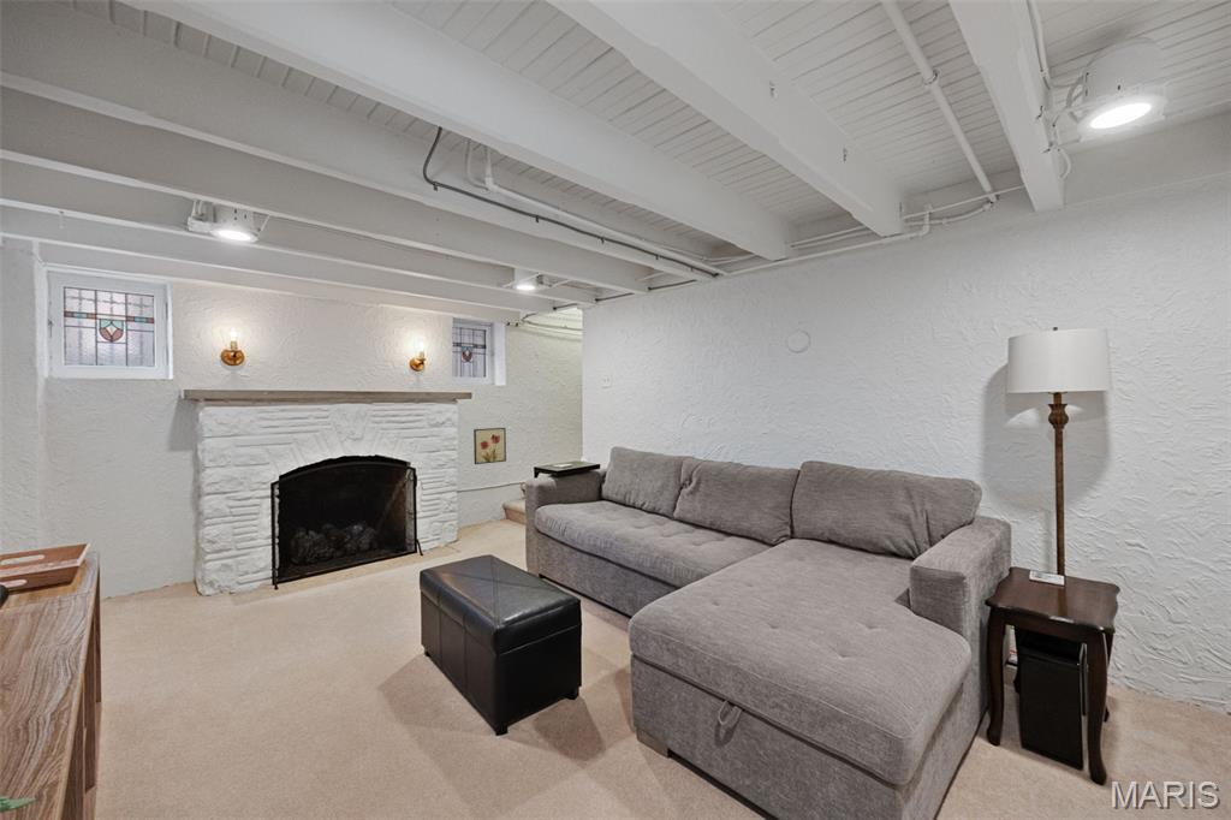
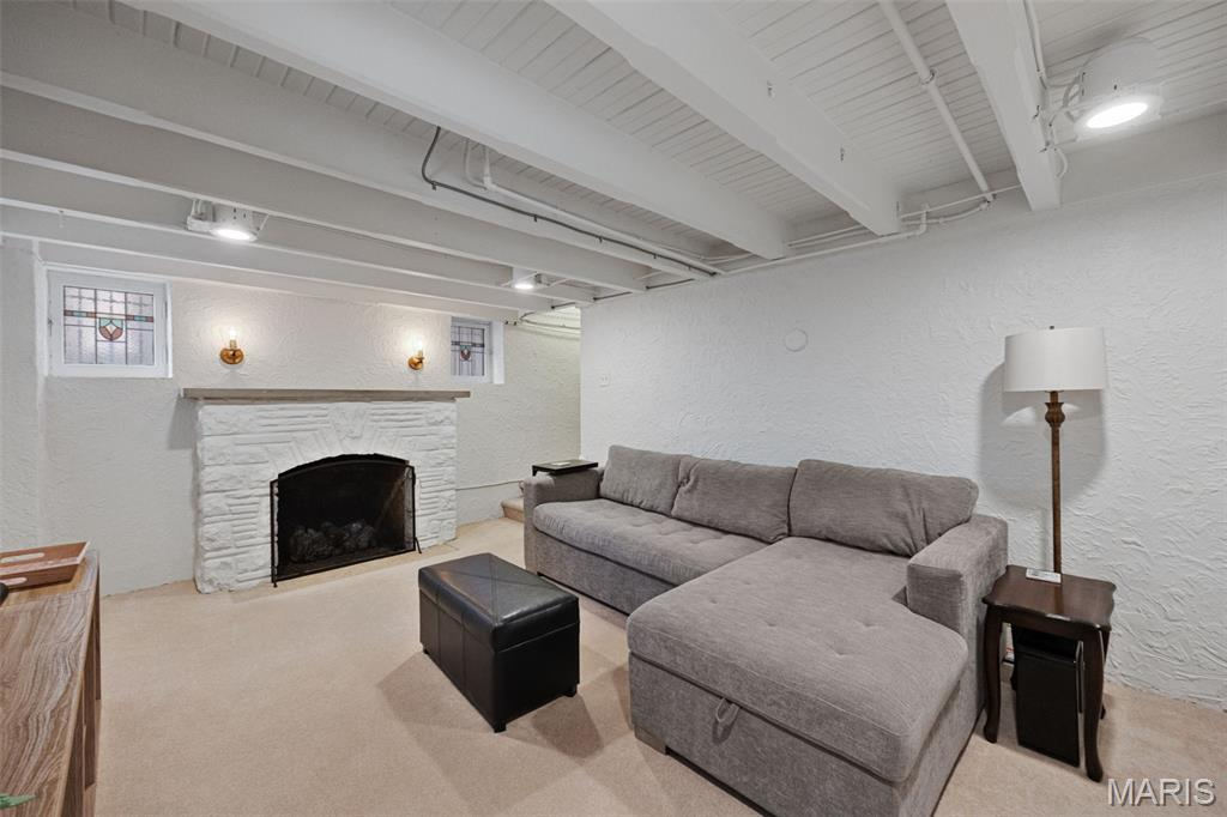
- wall art (489, 445)
